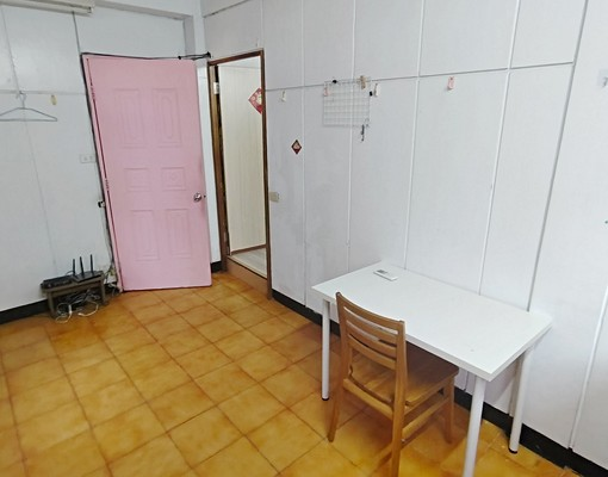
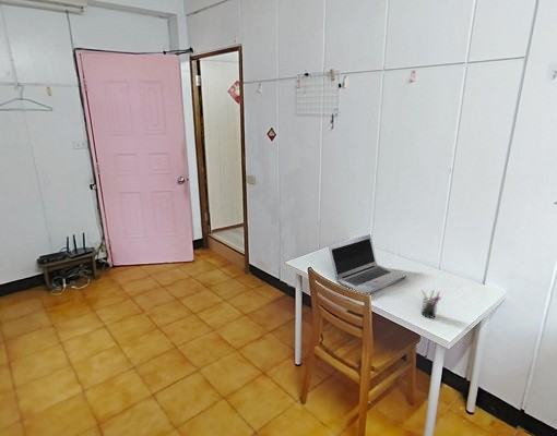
+ laptop (367, 262)
+ pen holder (430, 302)
